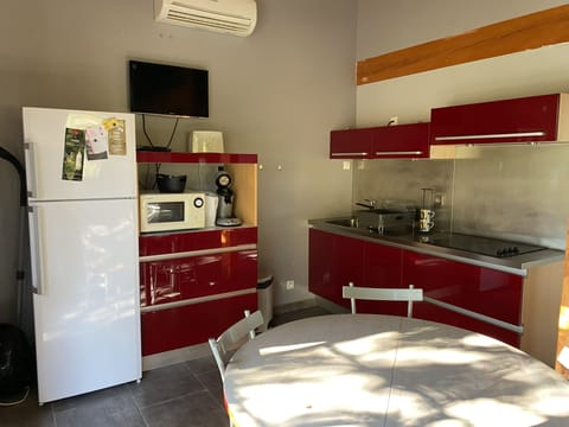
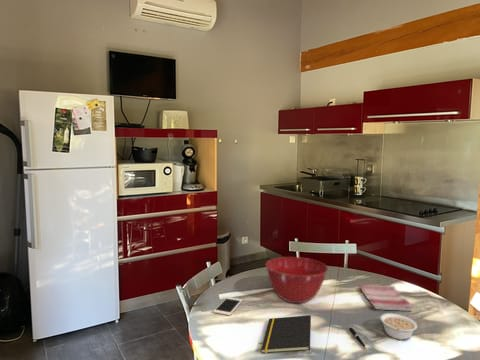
+ notepad (287, 332)
+ mixing bowl (295, 281)
+ dish towel (384, 296)
+ cell phone (228, 305)
+ pen (358, 338)
+ legume (398, 327)
